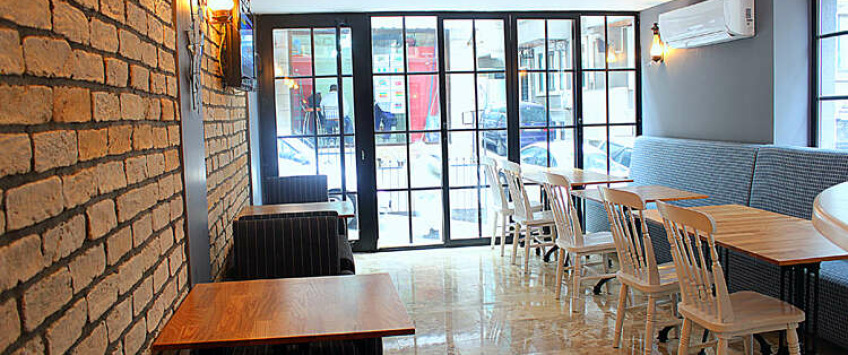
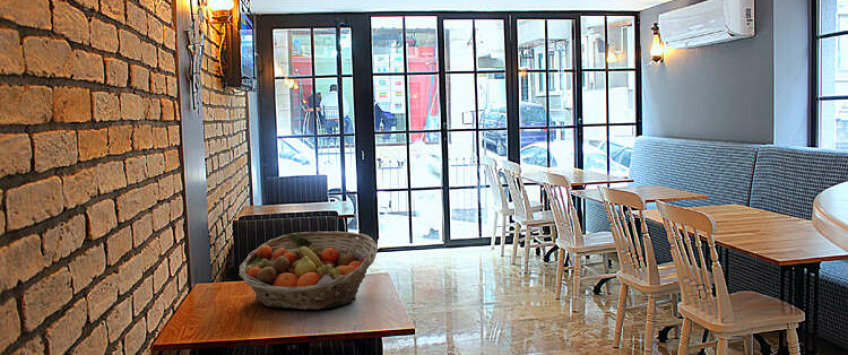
+ fruit basket (309, 268)
